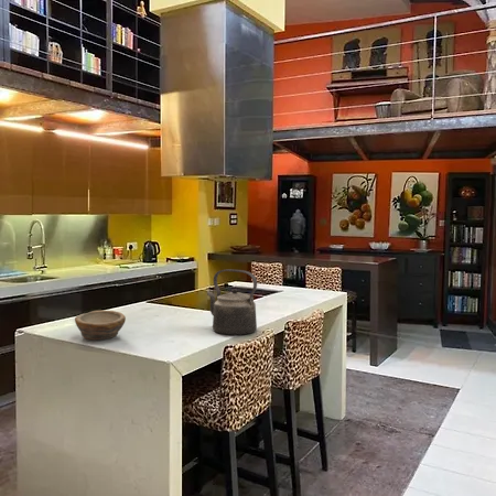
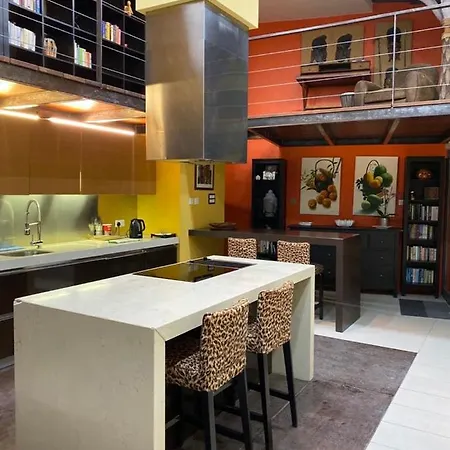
- bowl (100, 325)
- kettle (230, 299)
